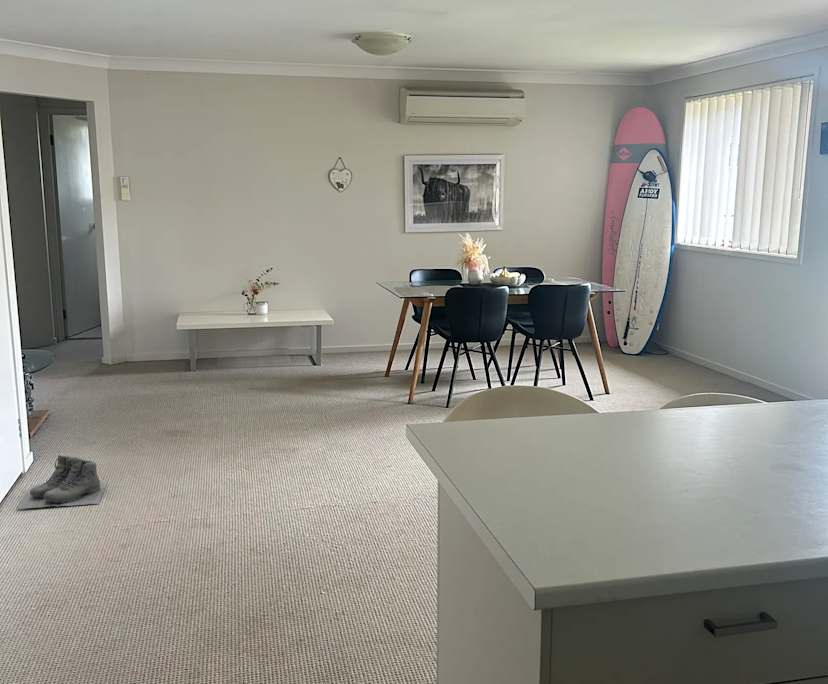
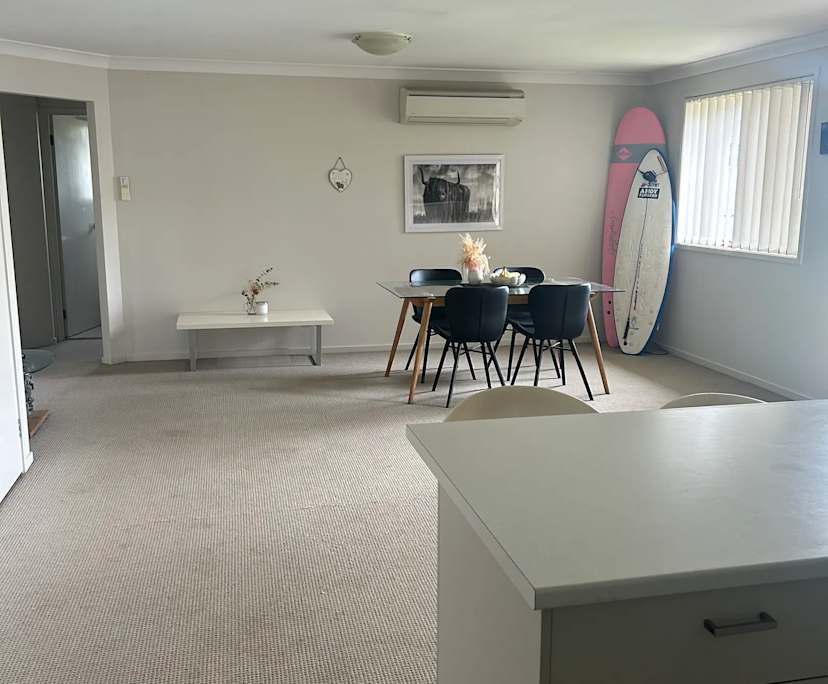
- boots (62, 475)
